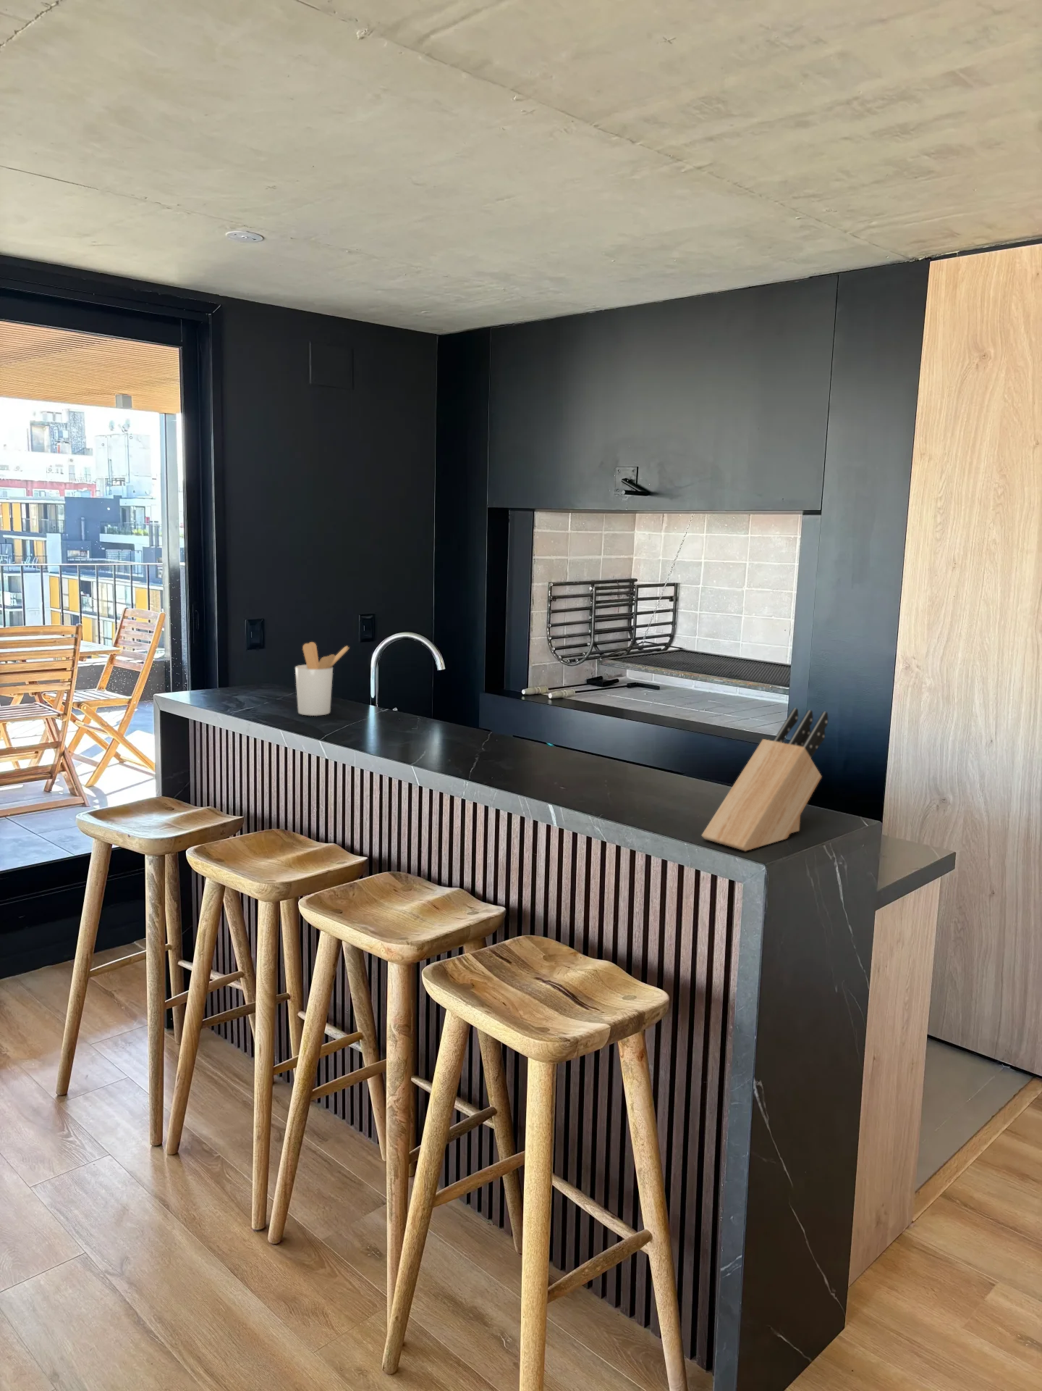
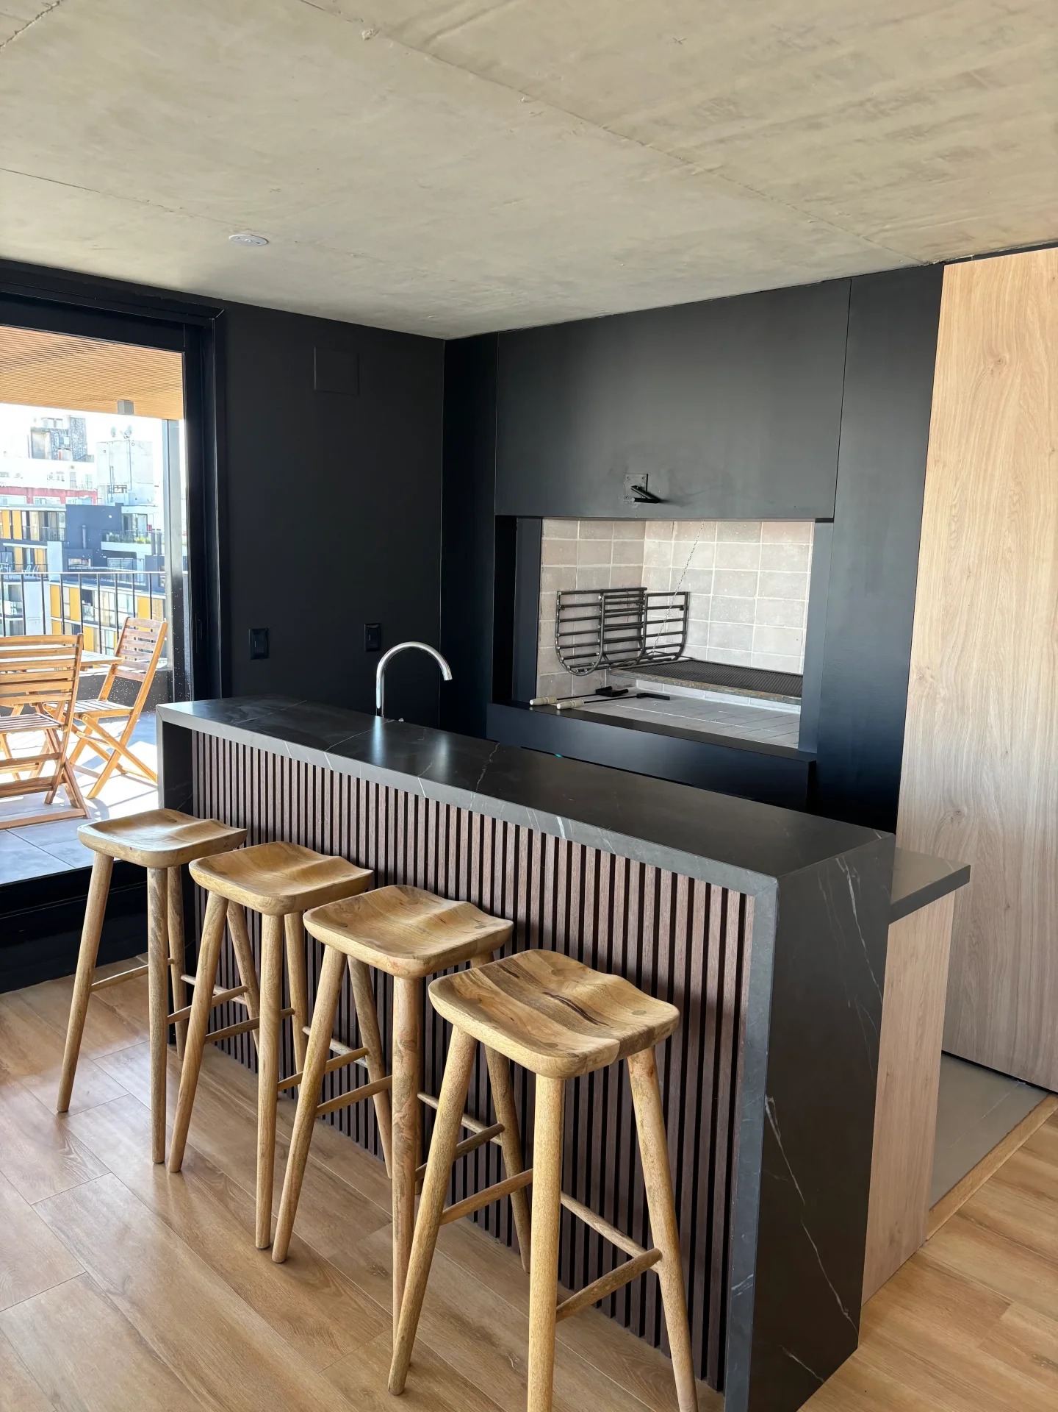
- knife block (772, 773)
- utensil holder (324, 678)
